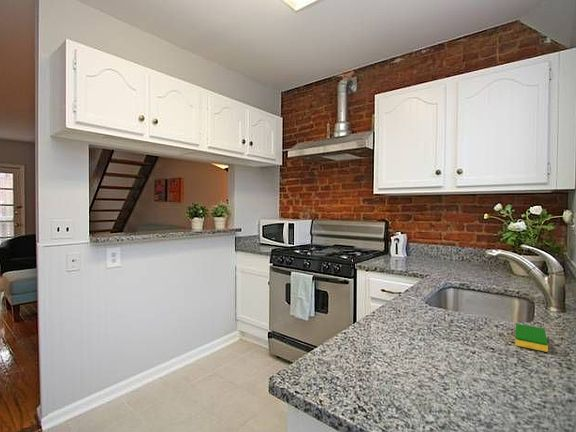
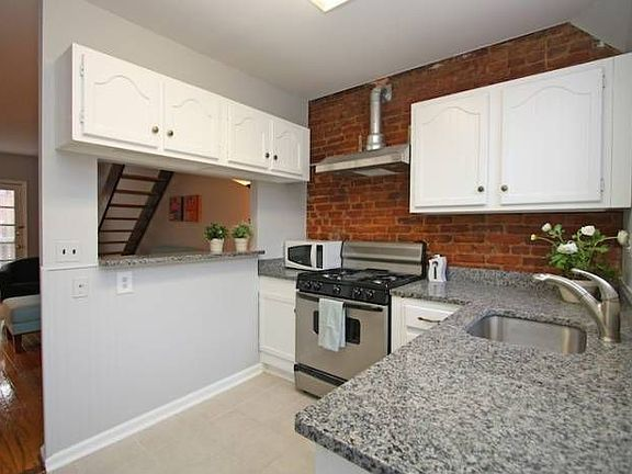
- dish sponge (530, 336)
